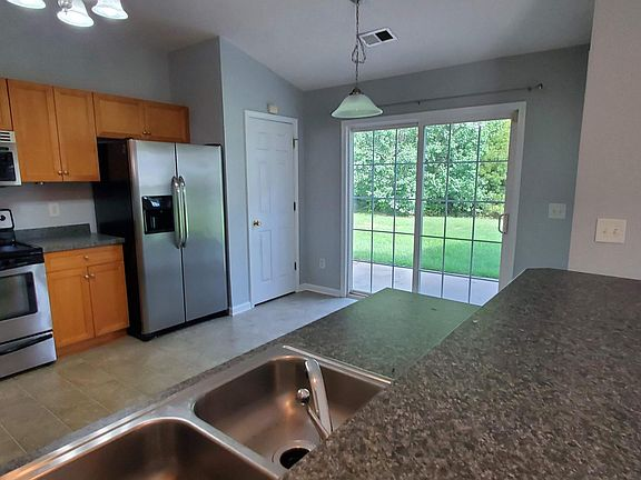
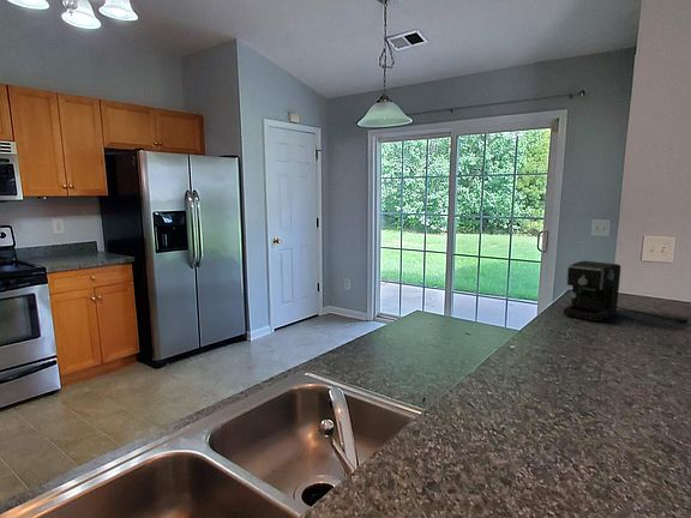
+ coffee maker (618, 290)
